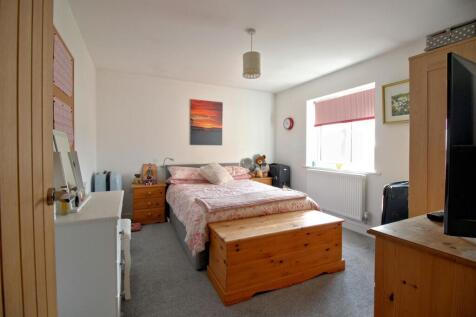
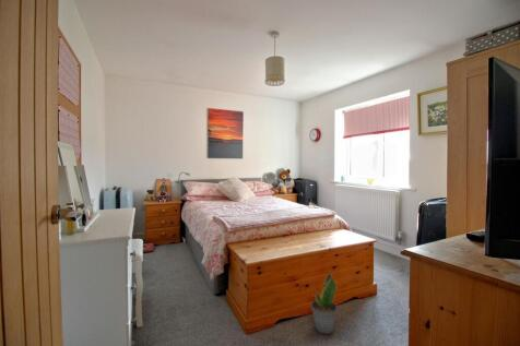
+ potted plant (323, 300)
